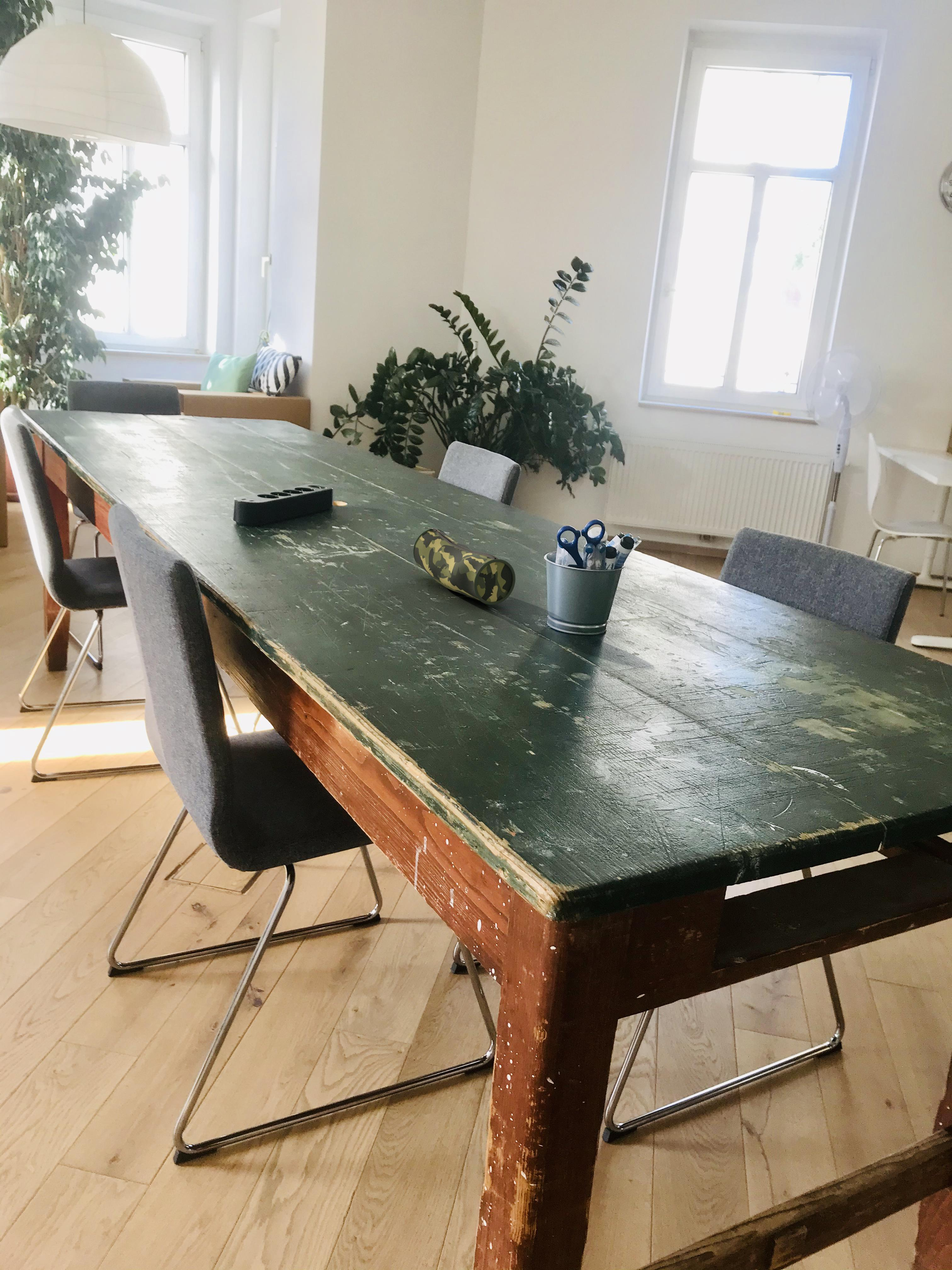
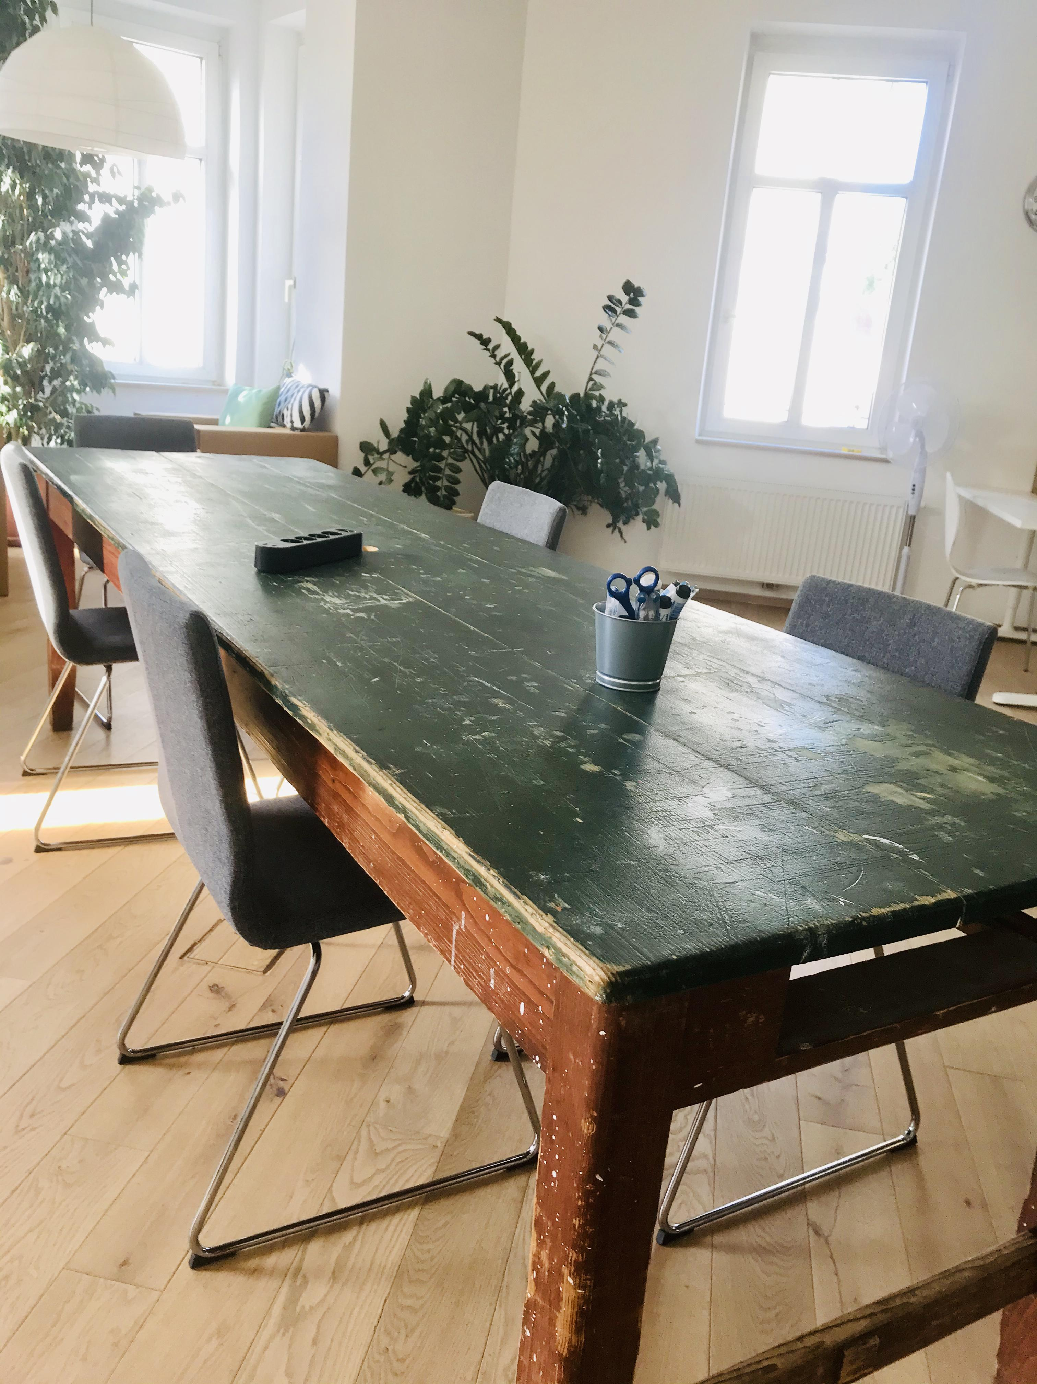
- pencil case (460, 566)
